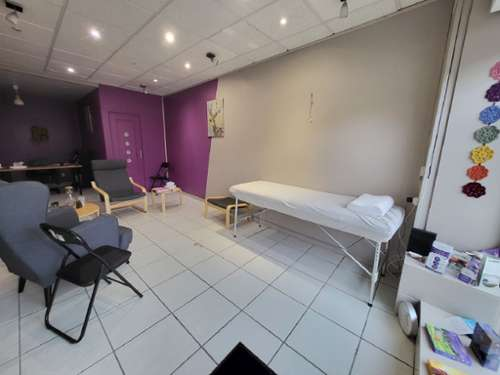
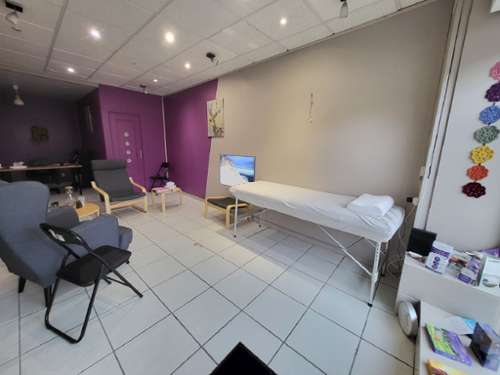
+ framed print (236, 171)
